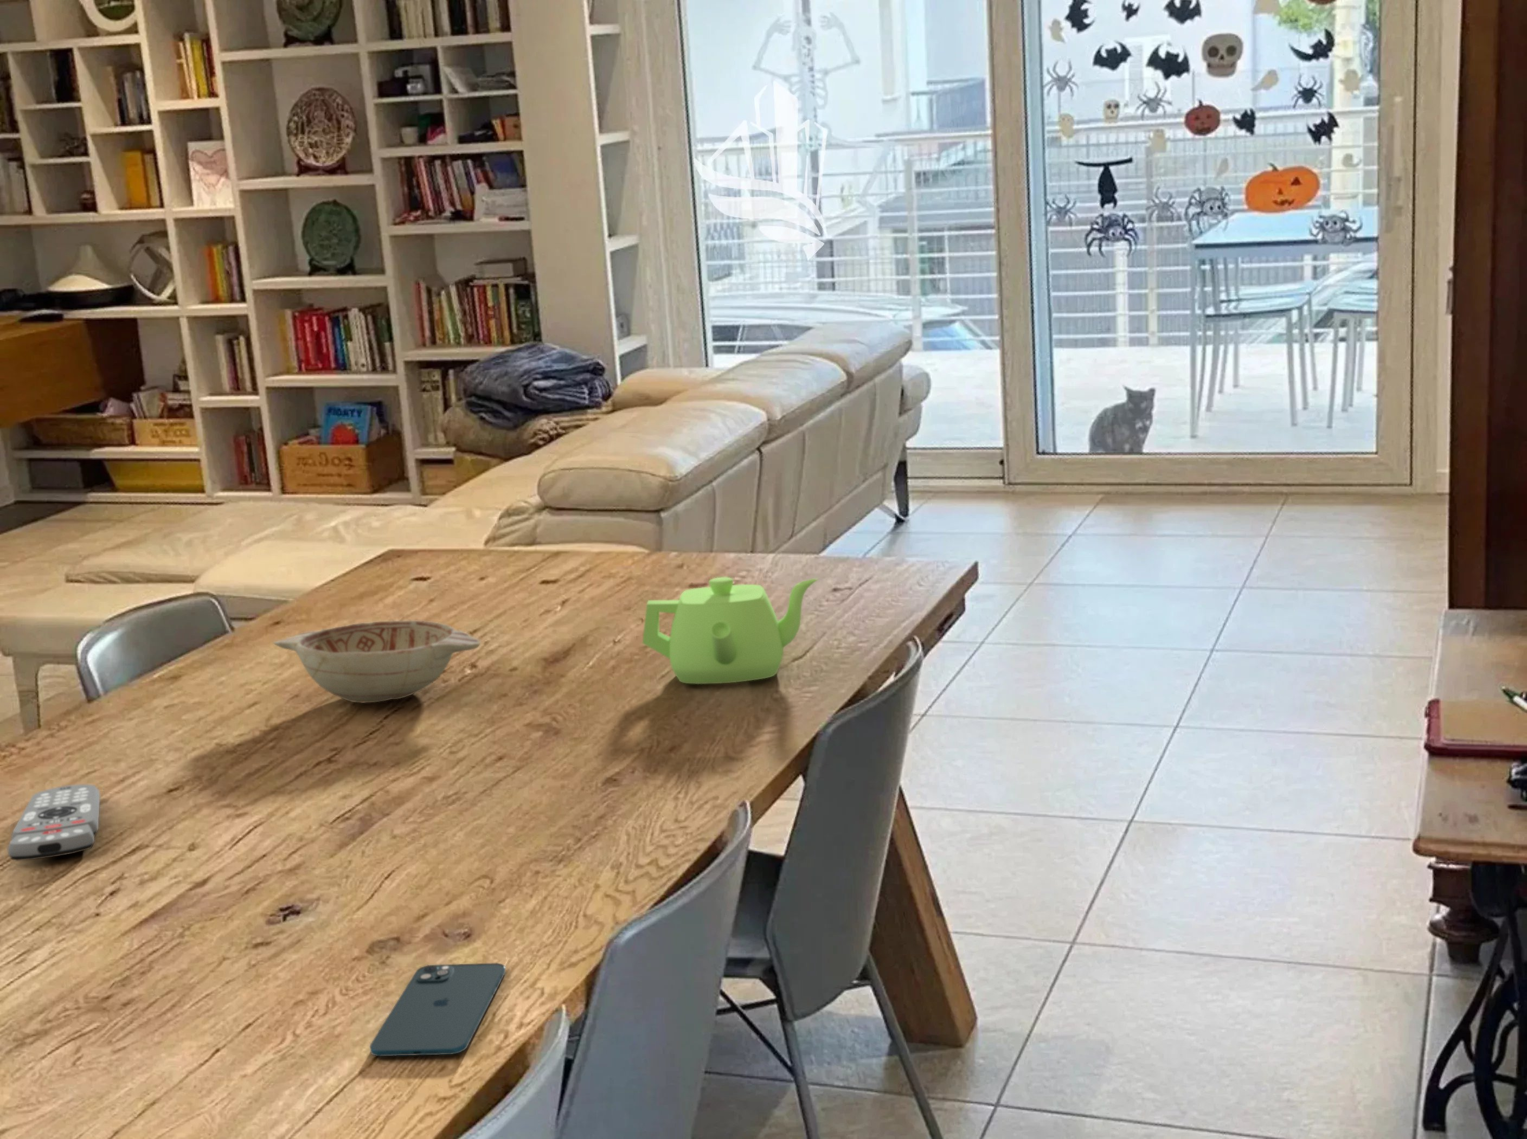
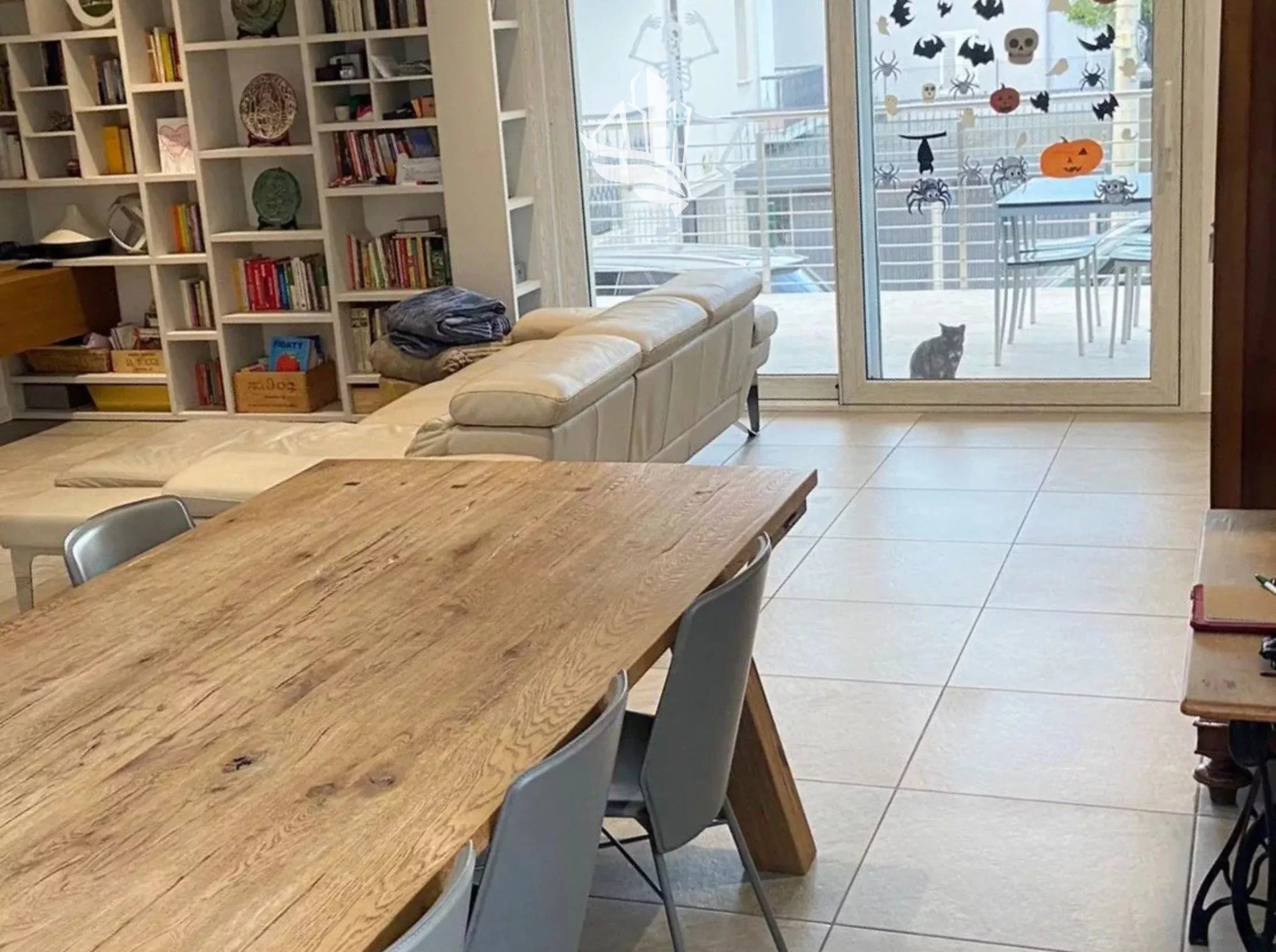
- smartphone (439, 1006)
- teapot (725, 627)
- remote control (59, 821)
- decorative bowl (381, 664)
